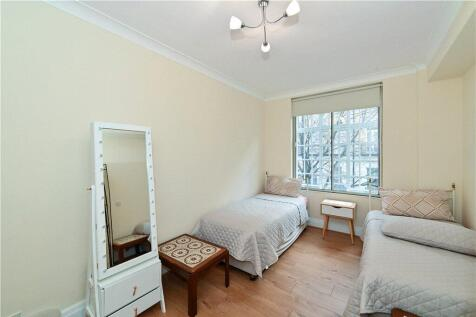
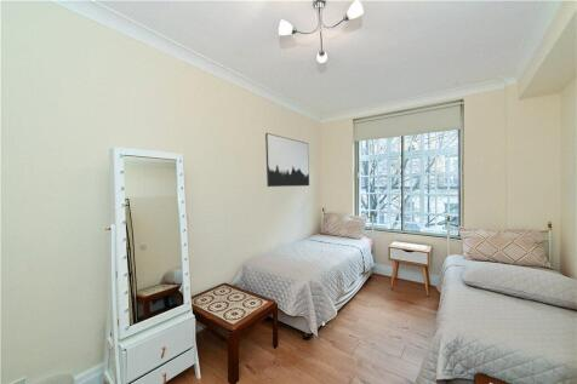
+ wall art (290, 162)
